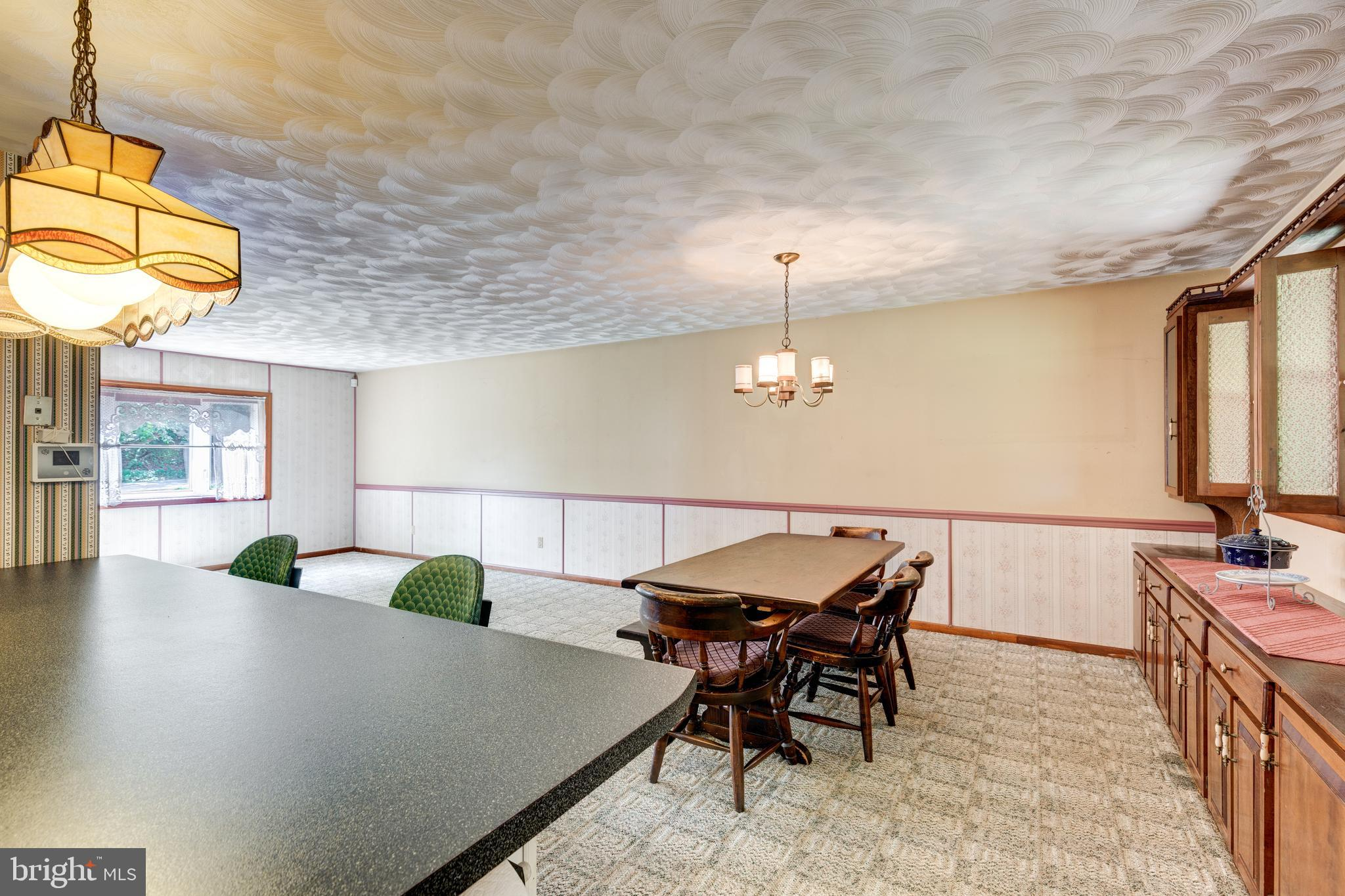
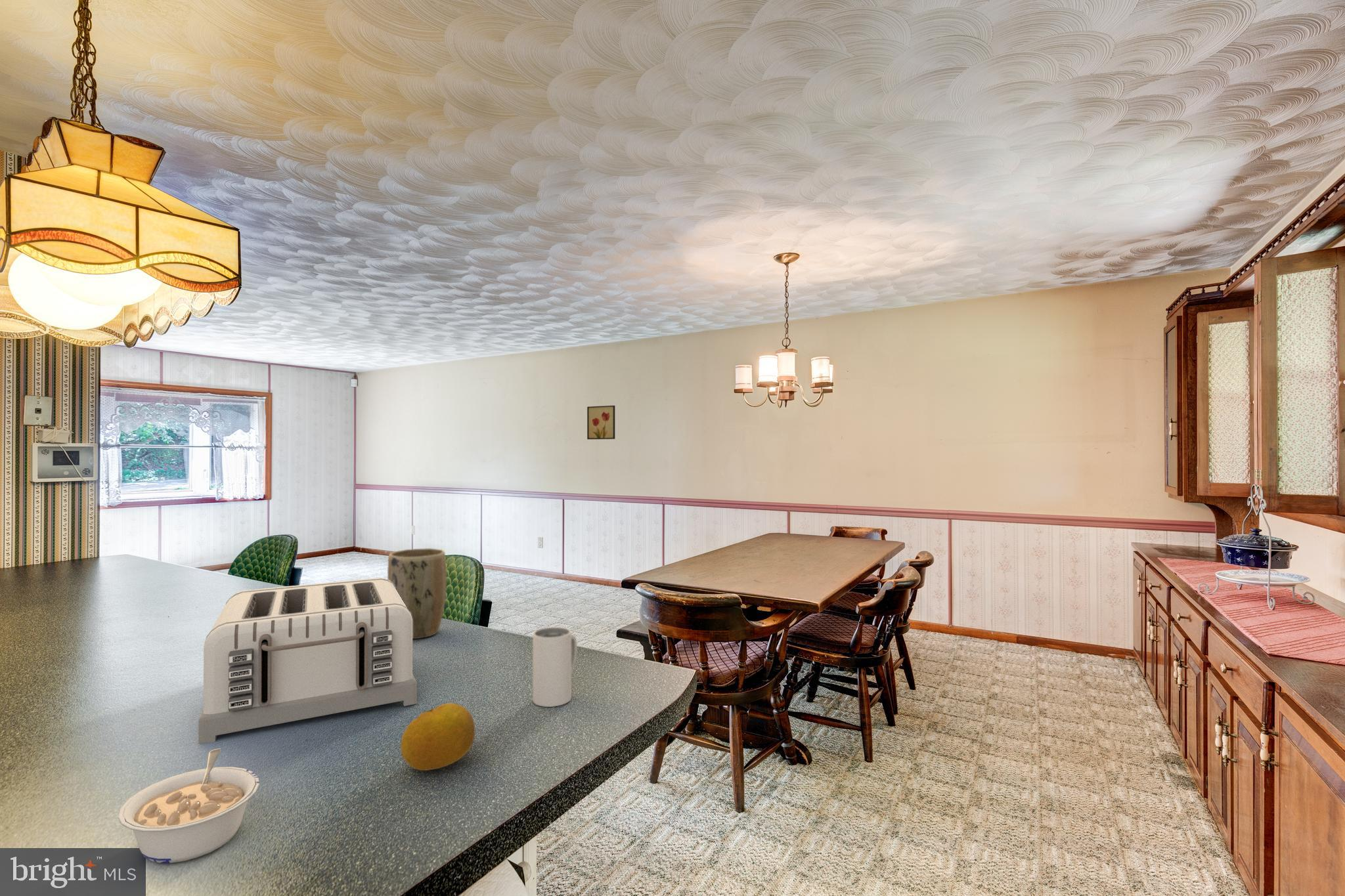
+ mug (558, 662)
+ fruit (438, 735)
+ toaster (315, 647)
+ plant pot (417, 593)
+ wall art (601, 422)
+ legume (190, 811)
